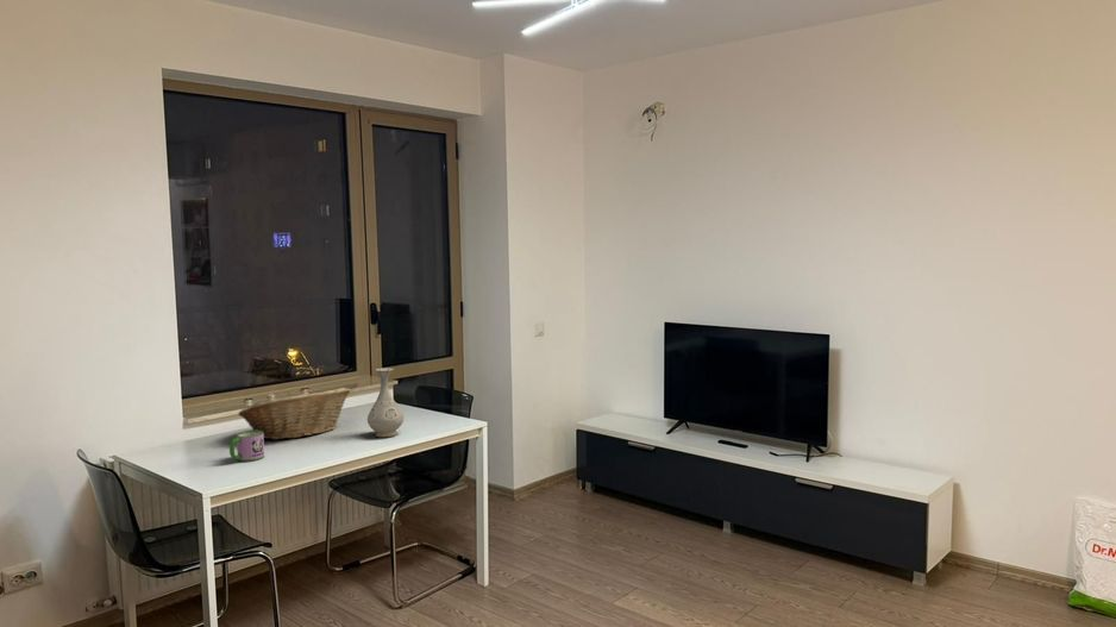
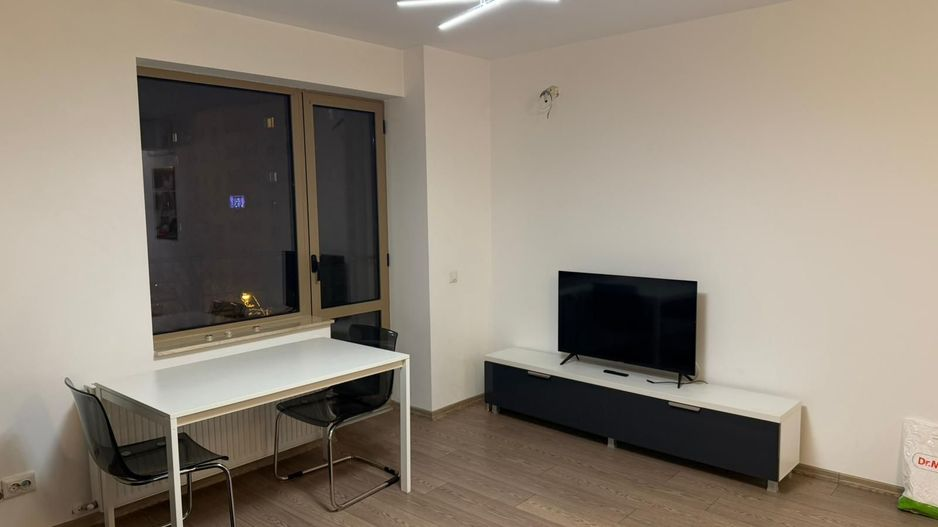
- vase (384, 401)
- mug (246, 446)
- fruit basket (296, 409)
